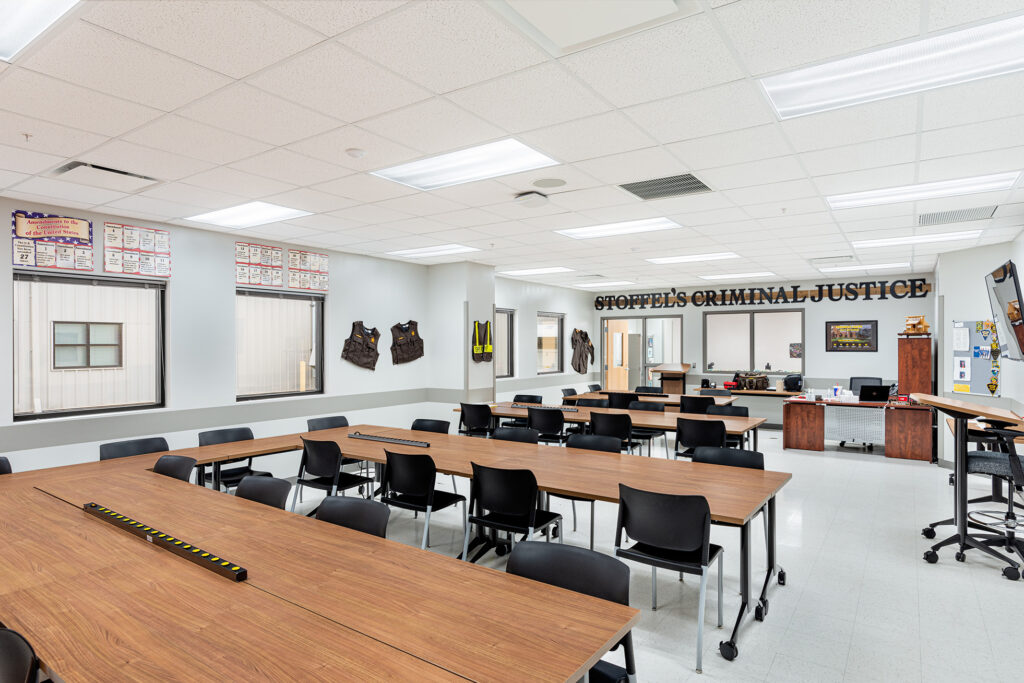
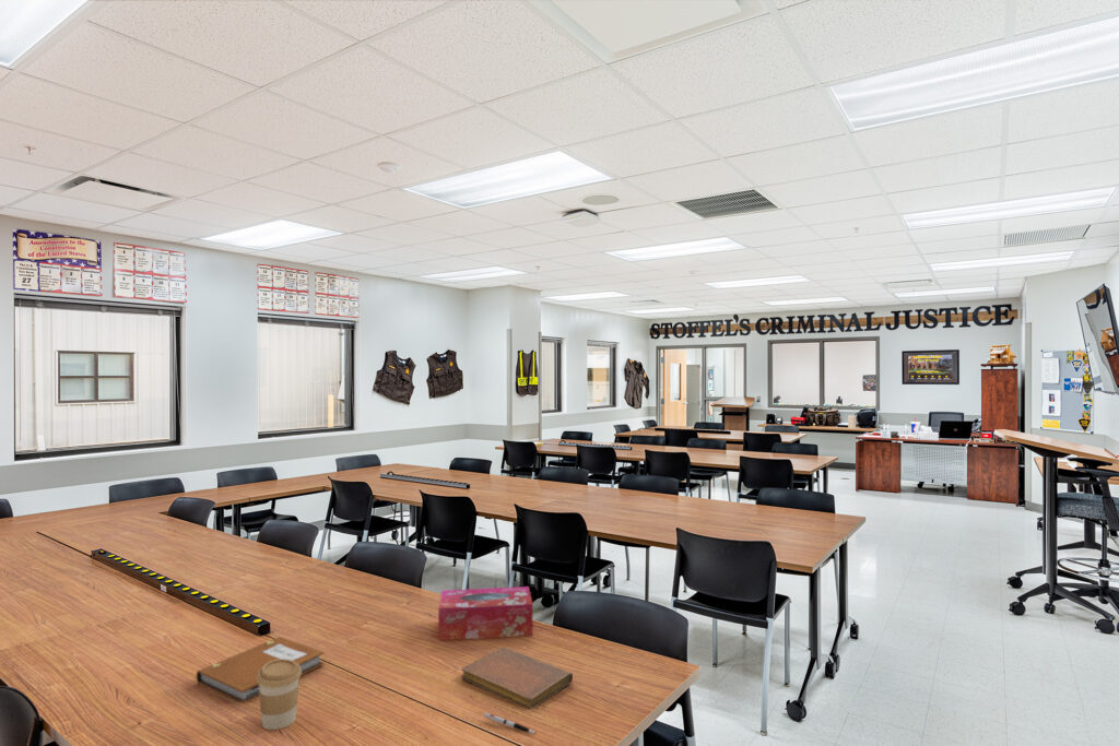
+ coffee cup (279, 692)
+ notebook (516, 675)
+ notebook (263, 665)
+ tissue box (485, 612)
+ pen (509, 723)
